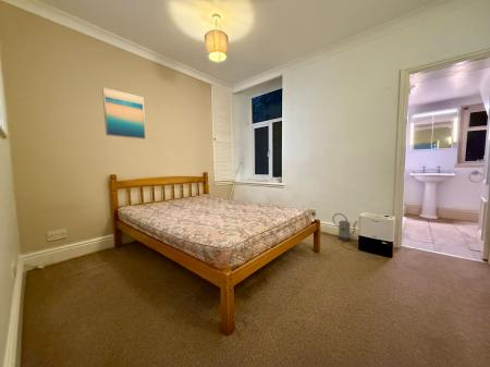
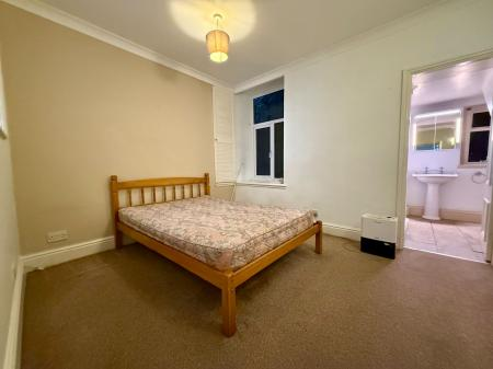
- watering can (344, 227)
- wall art (125, 114)
